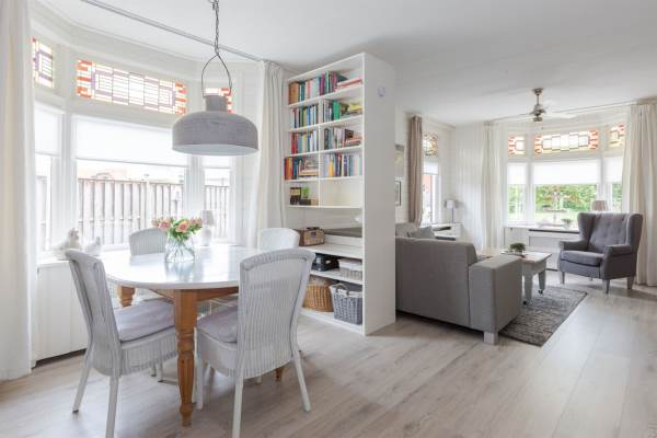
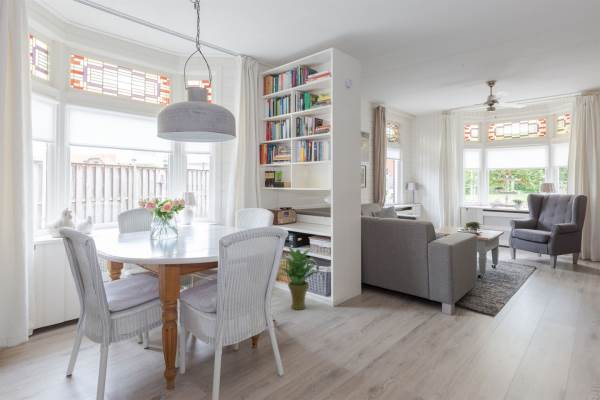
+ potted plant (298, 277)
